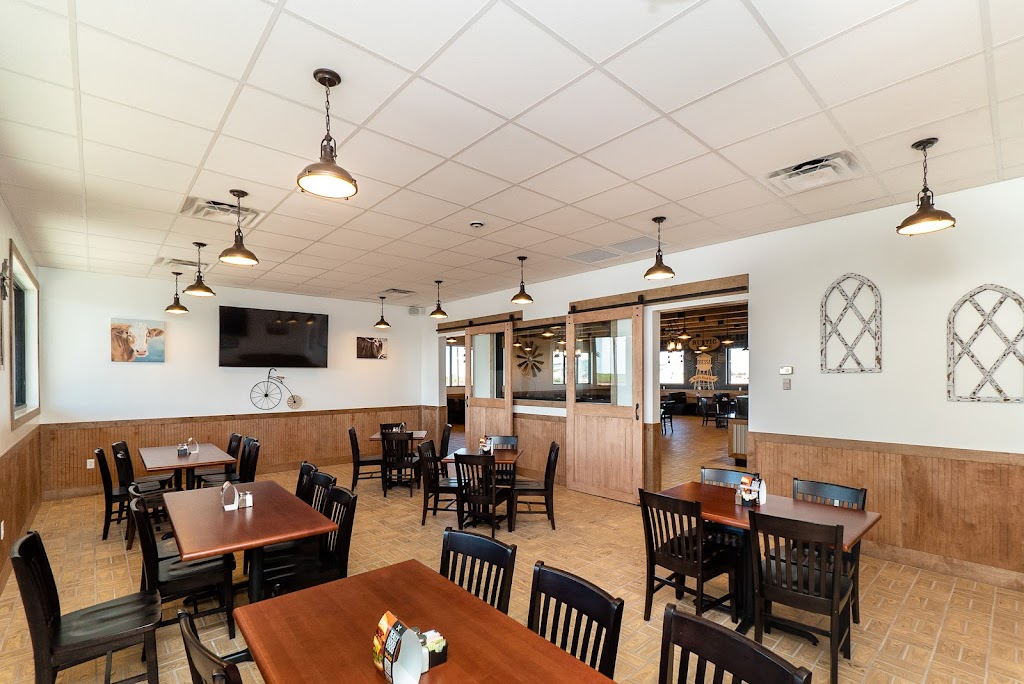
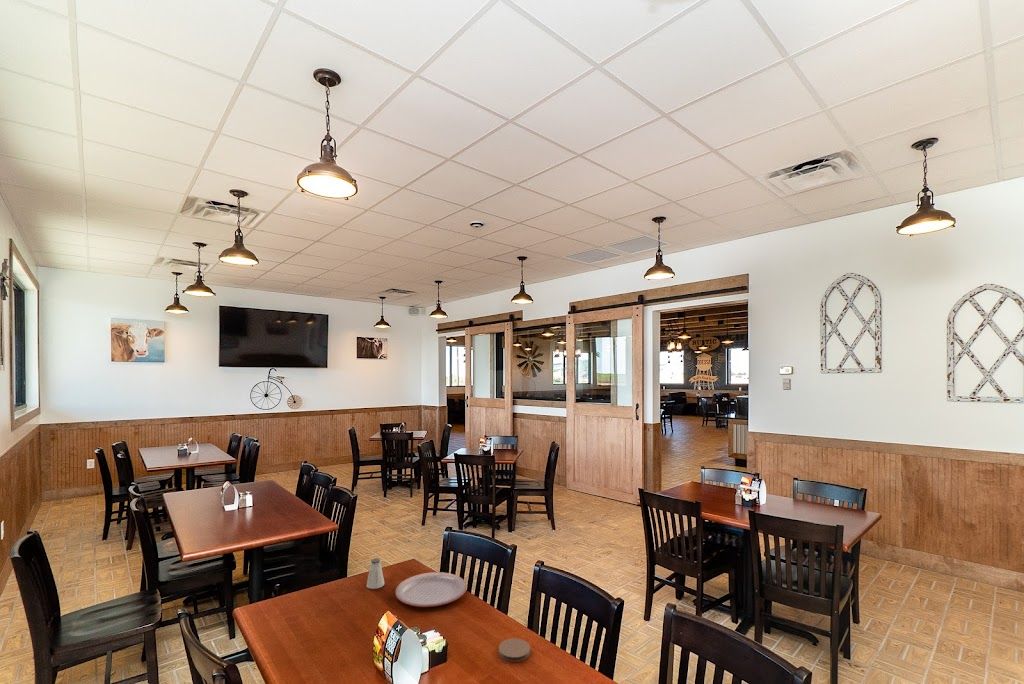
+ plate (431, 590)
+ saltshaker (375, 572)
+ coaster (514, 649)
